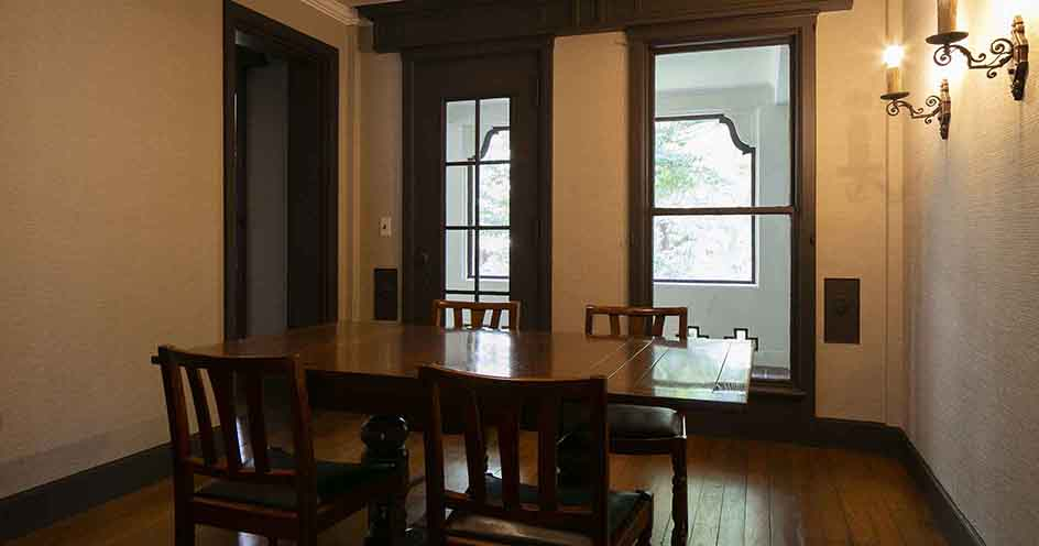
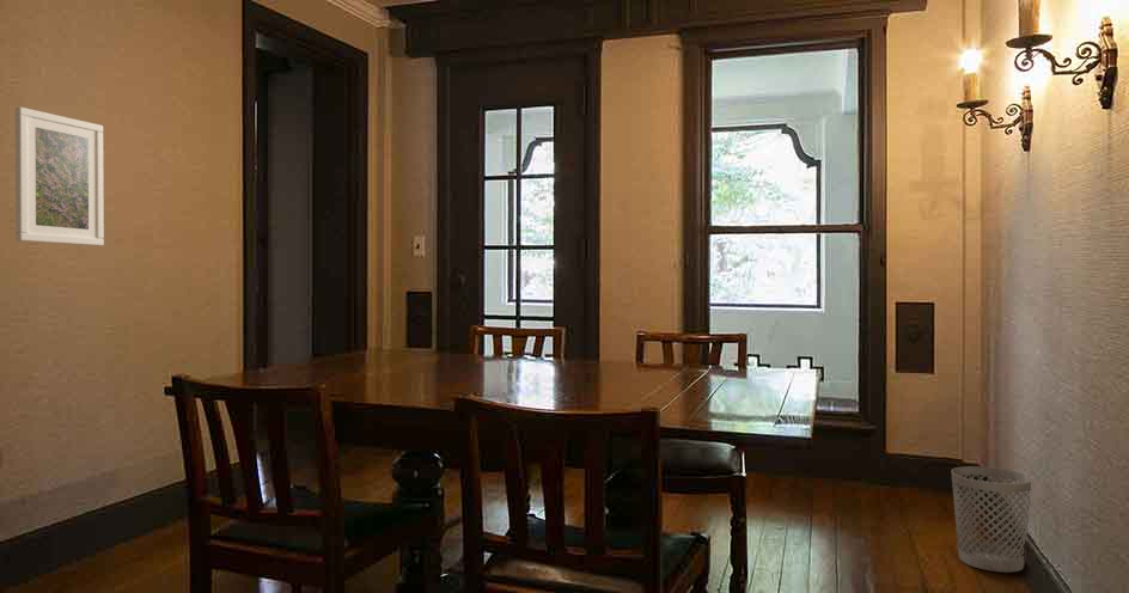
+ wastebasket (989, 519)
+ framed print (61, 179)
